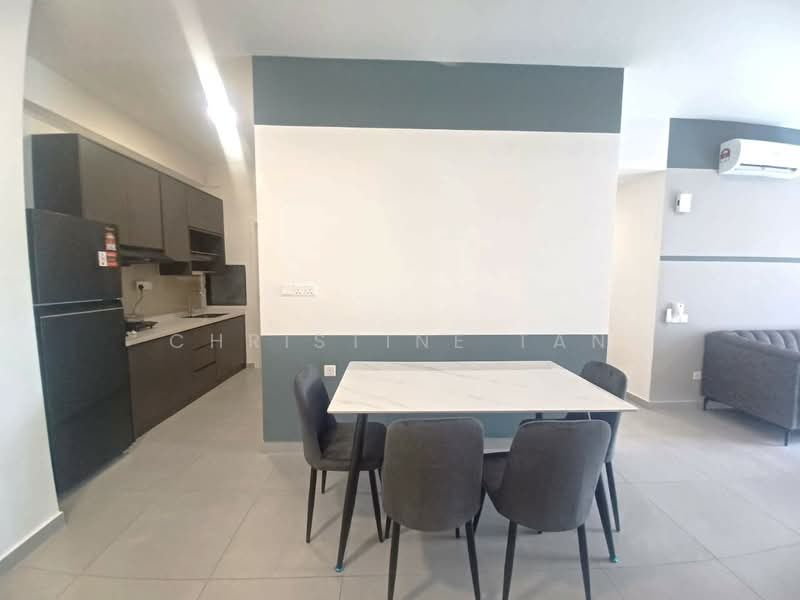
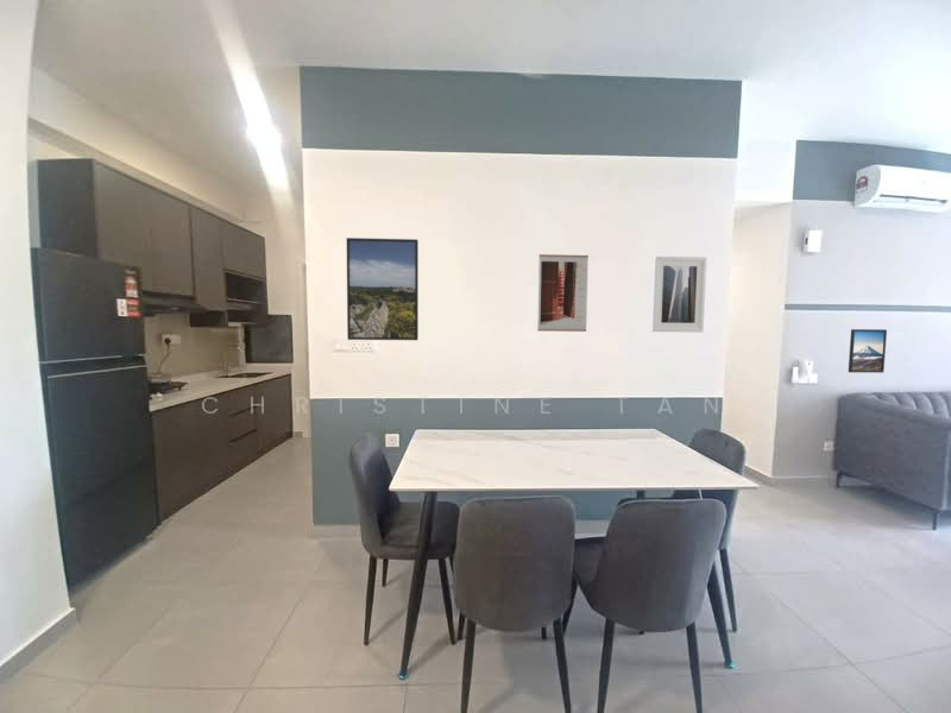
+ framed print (867, 351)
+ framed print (678, 295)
+ wall art (562, 292)
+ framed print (383, 289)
